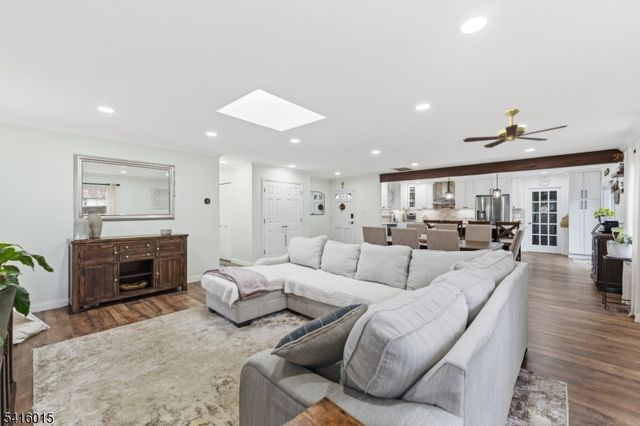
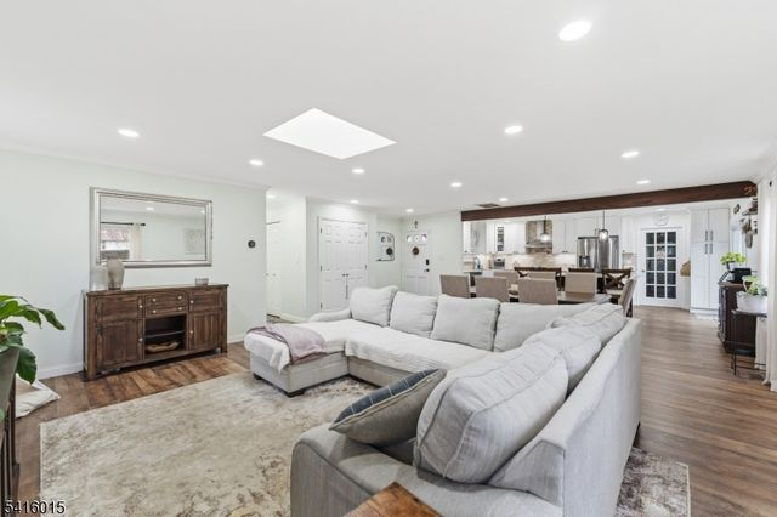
- ceiling fan (510, 125)
